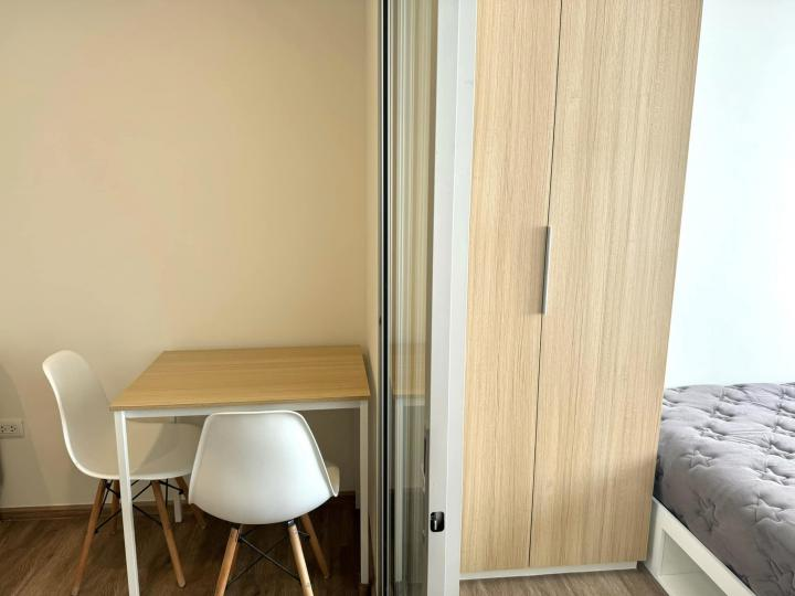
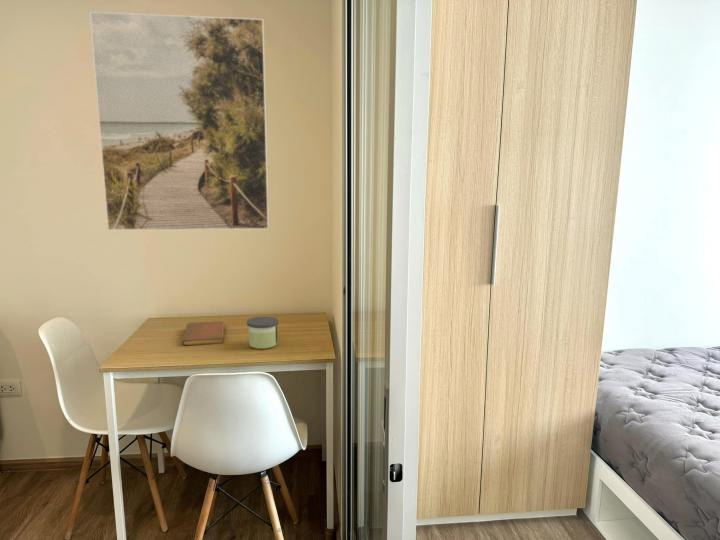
+ candle (263, 332)
+ notebook (204, 332)
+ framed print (184, 126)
